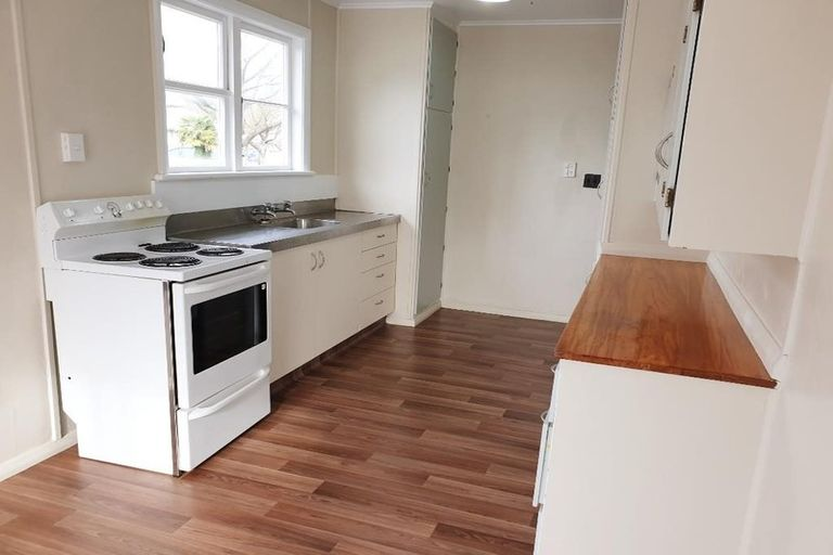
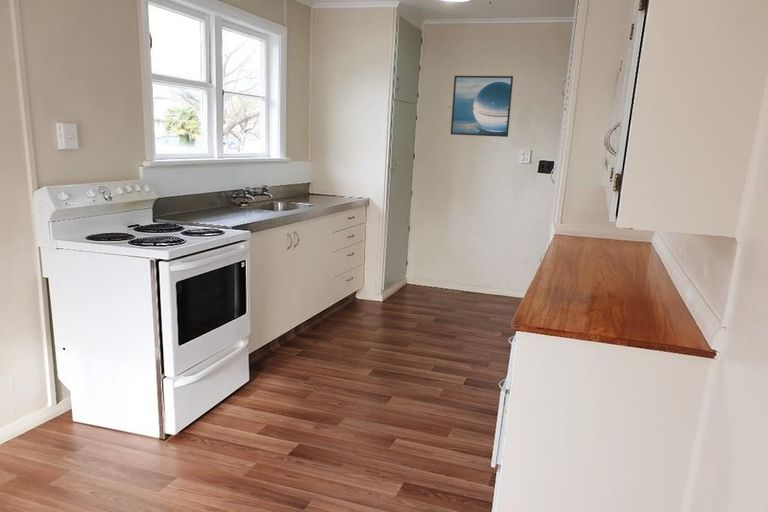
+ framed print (481, 106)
